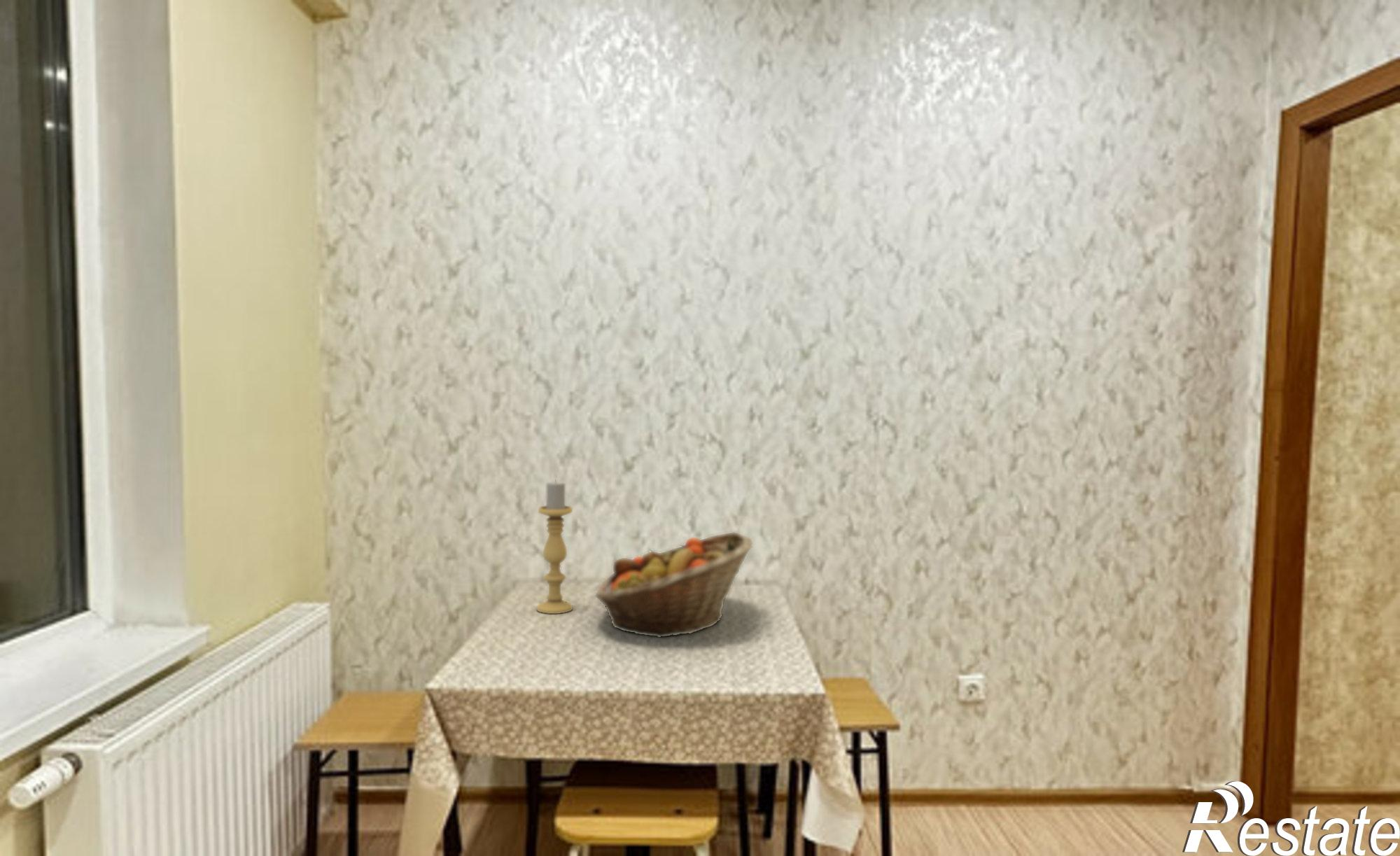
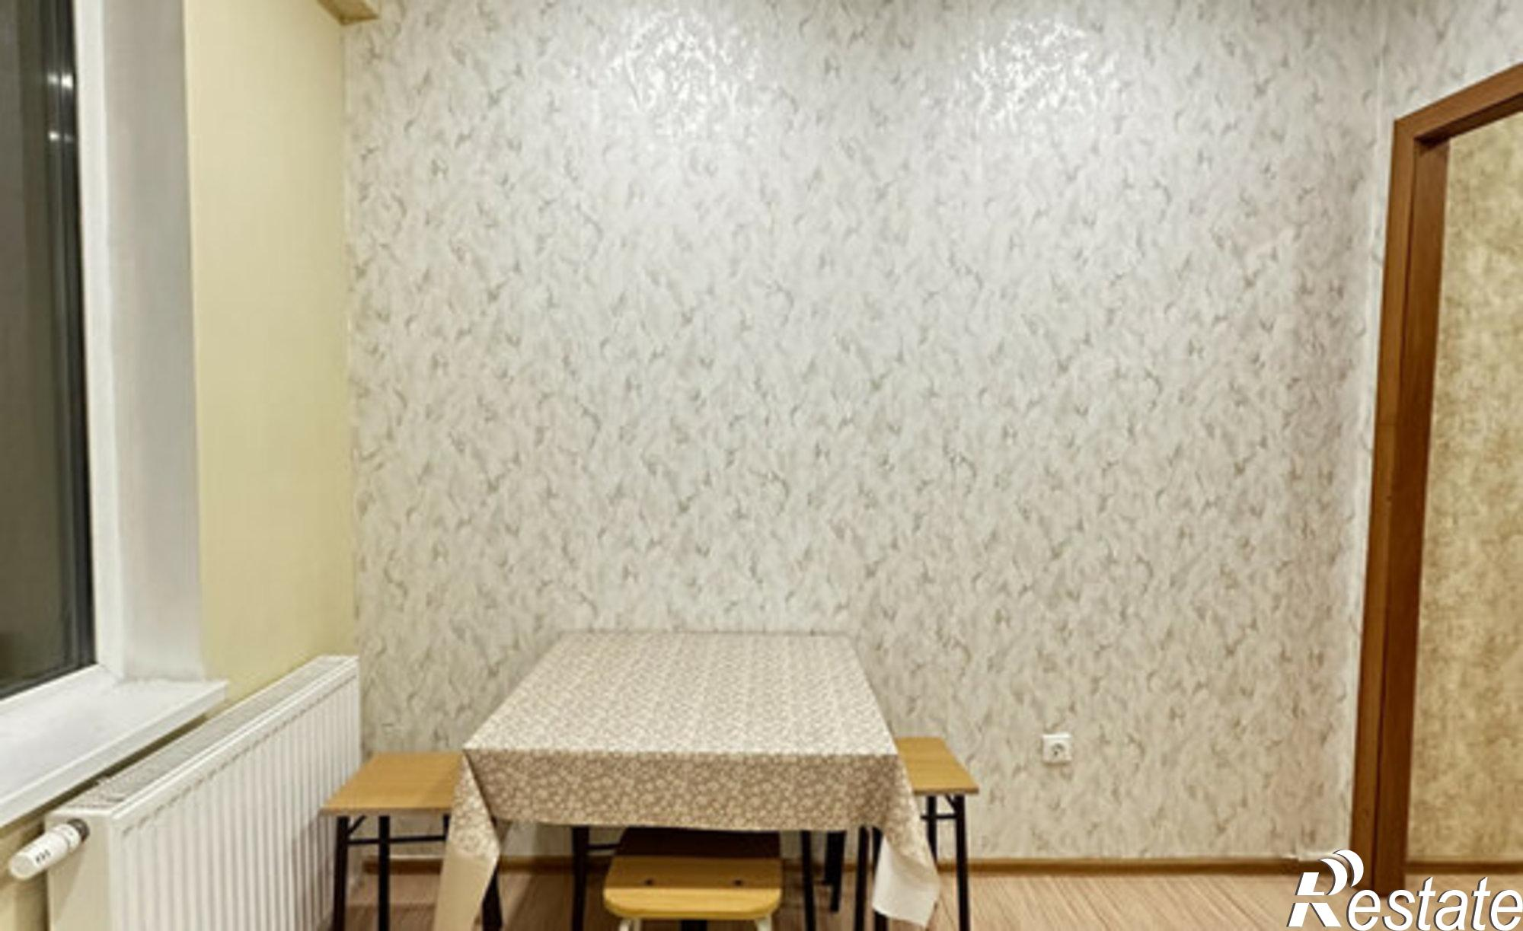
- candle holder (555, 544)
- fruit basket (675, 578)
